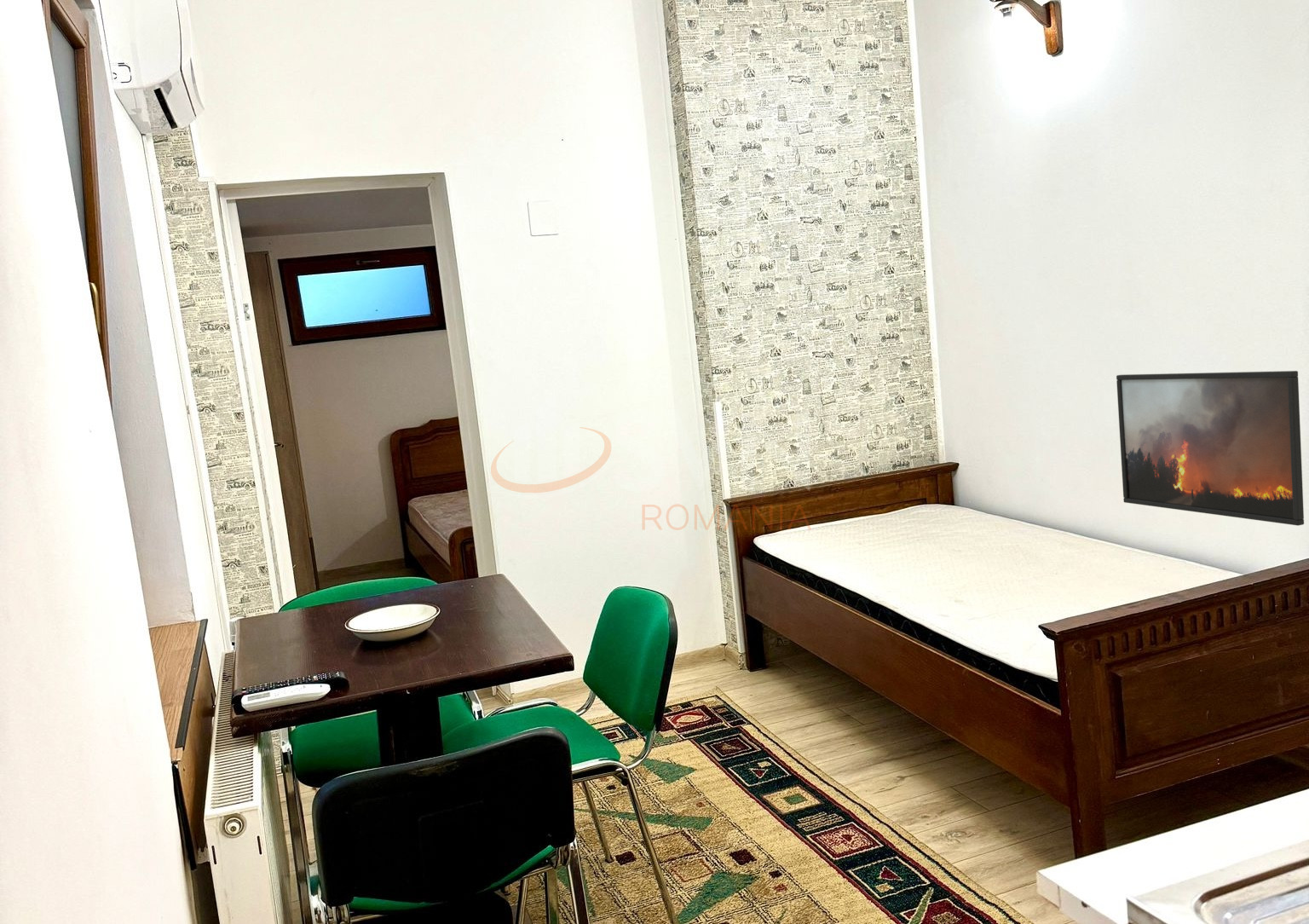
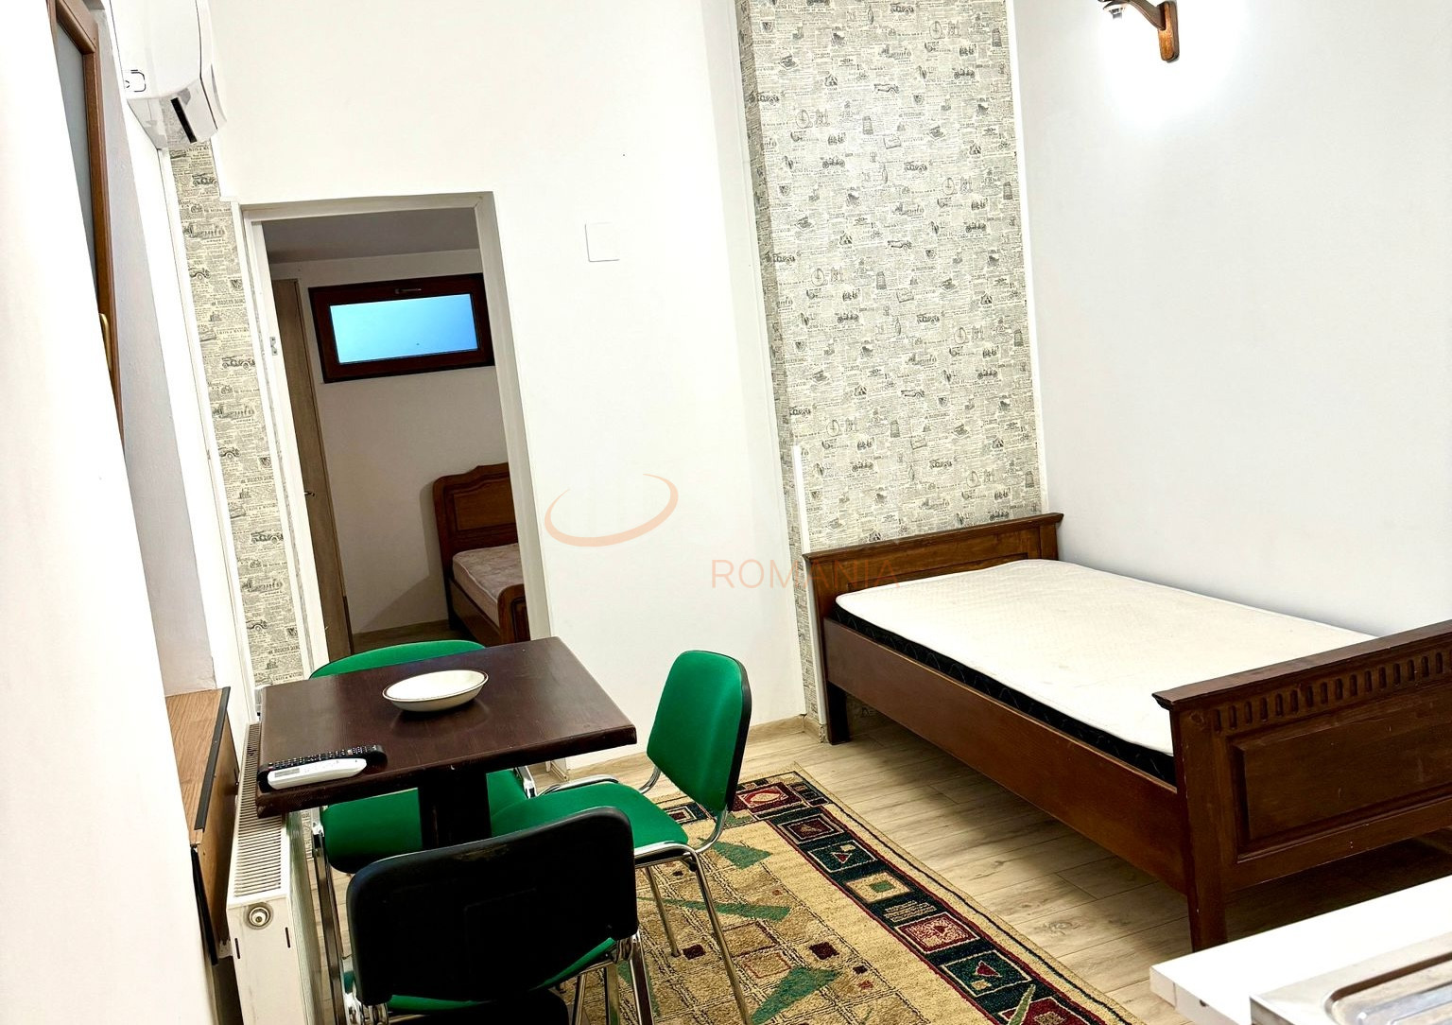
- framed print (1202, 443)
